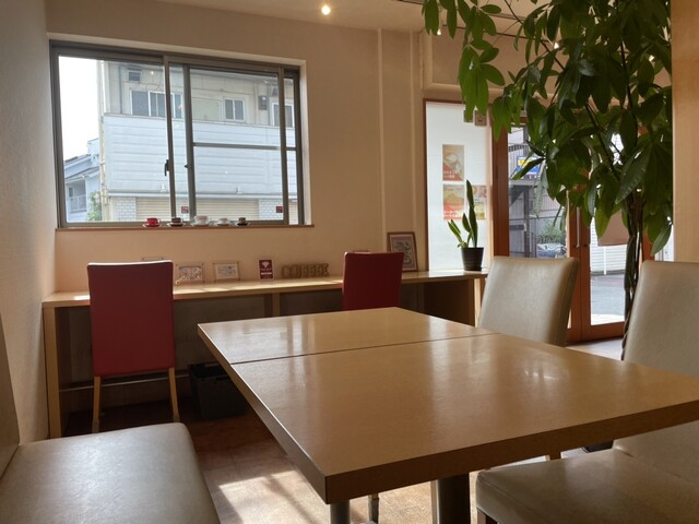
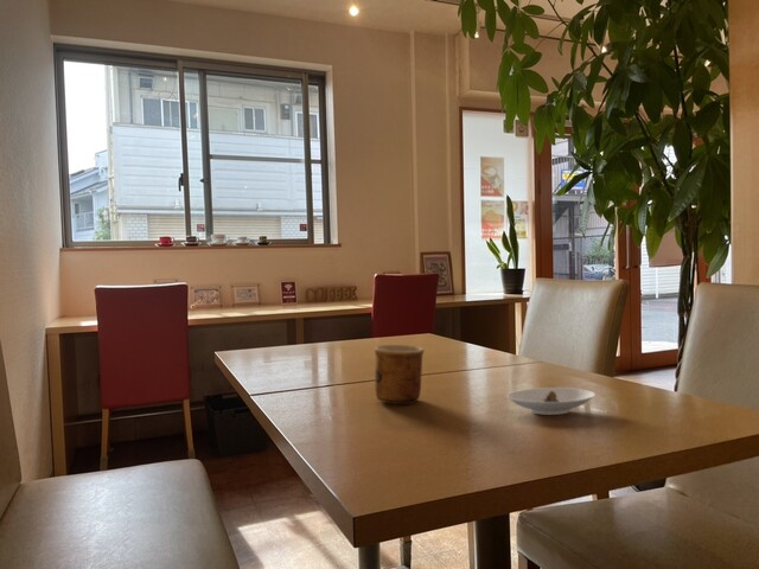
+ saucer (550, 401)
+ cup (398, 373)
